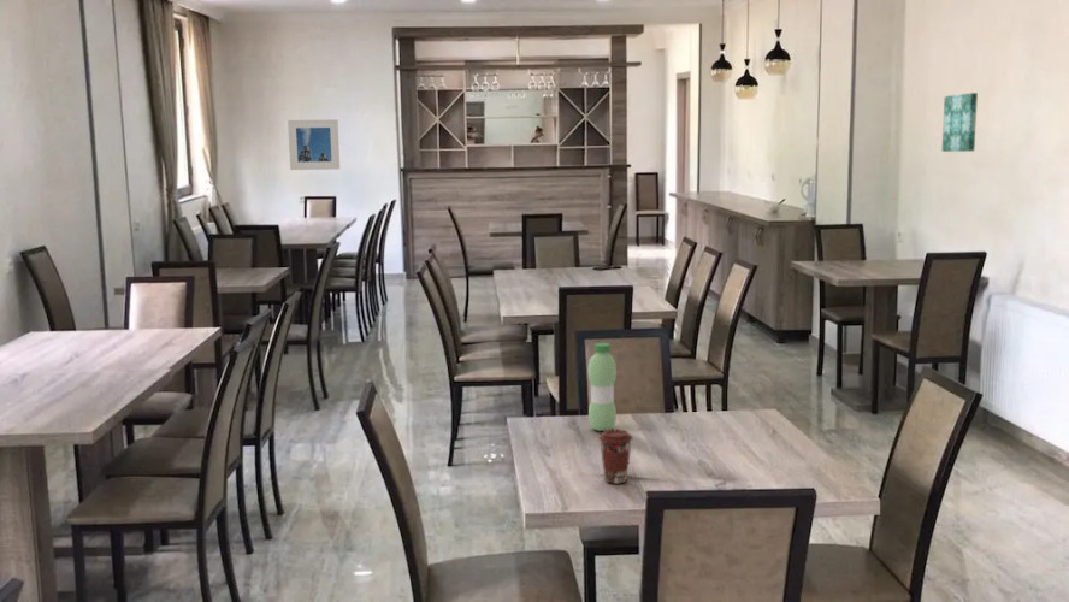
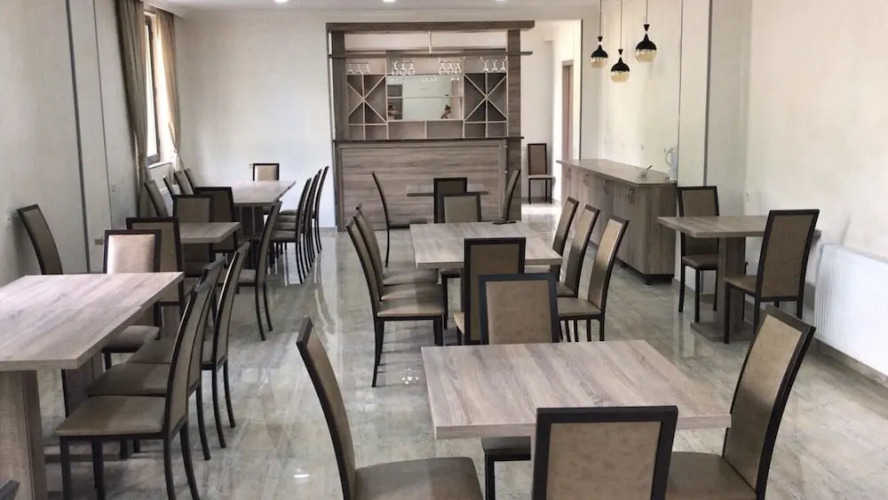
- wall art (958, 123)
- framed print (313, 144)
- water bottle (602, 386)
- coffee cup (615, 456)
